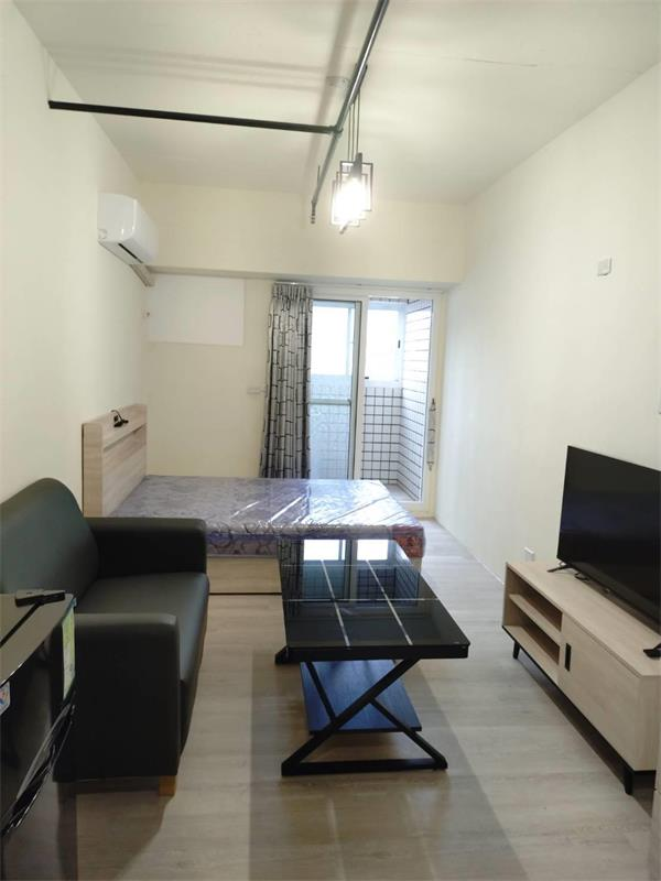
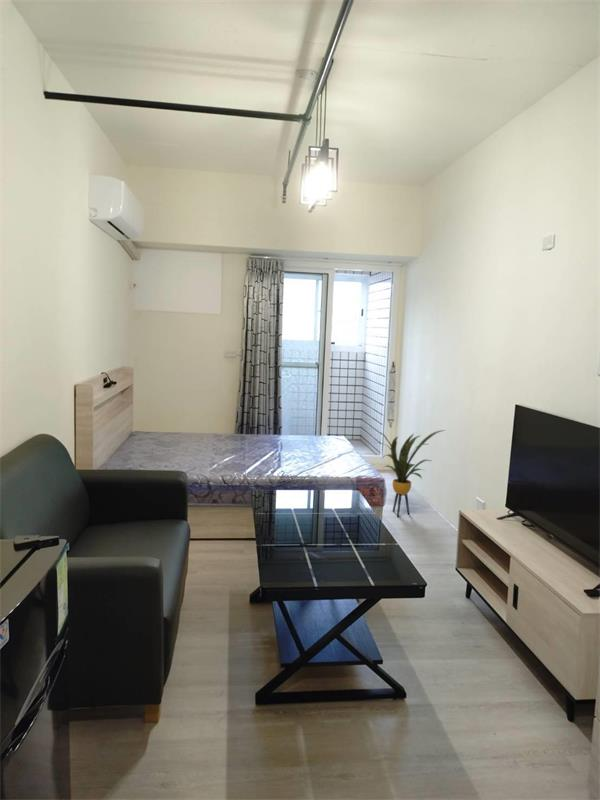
+ house plant (407, 472)
